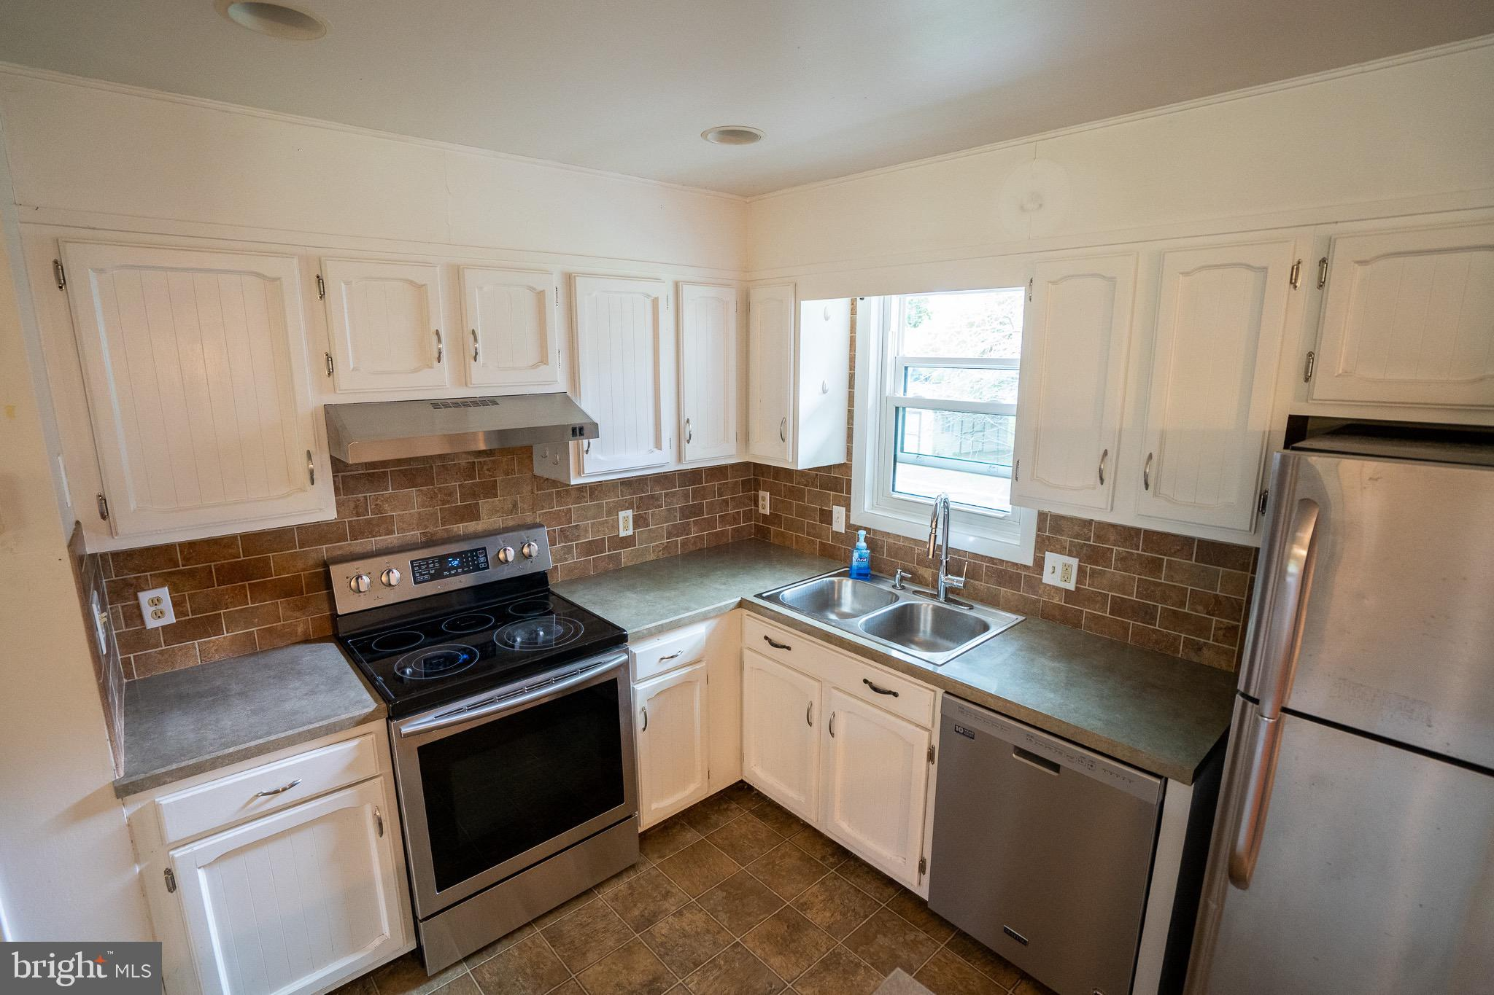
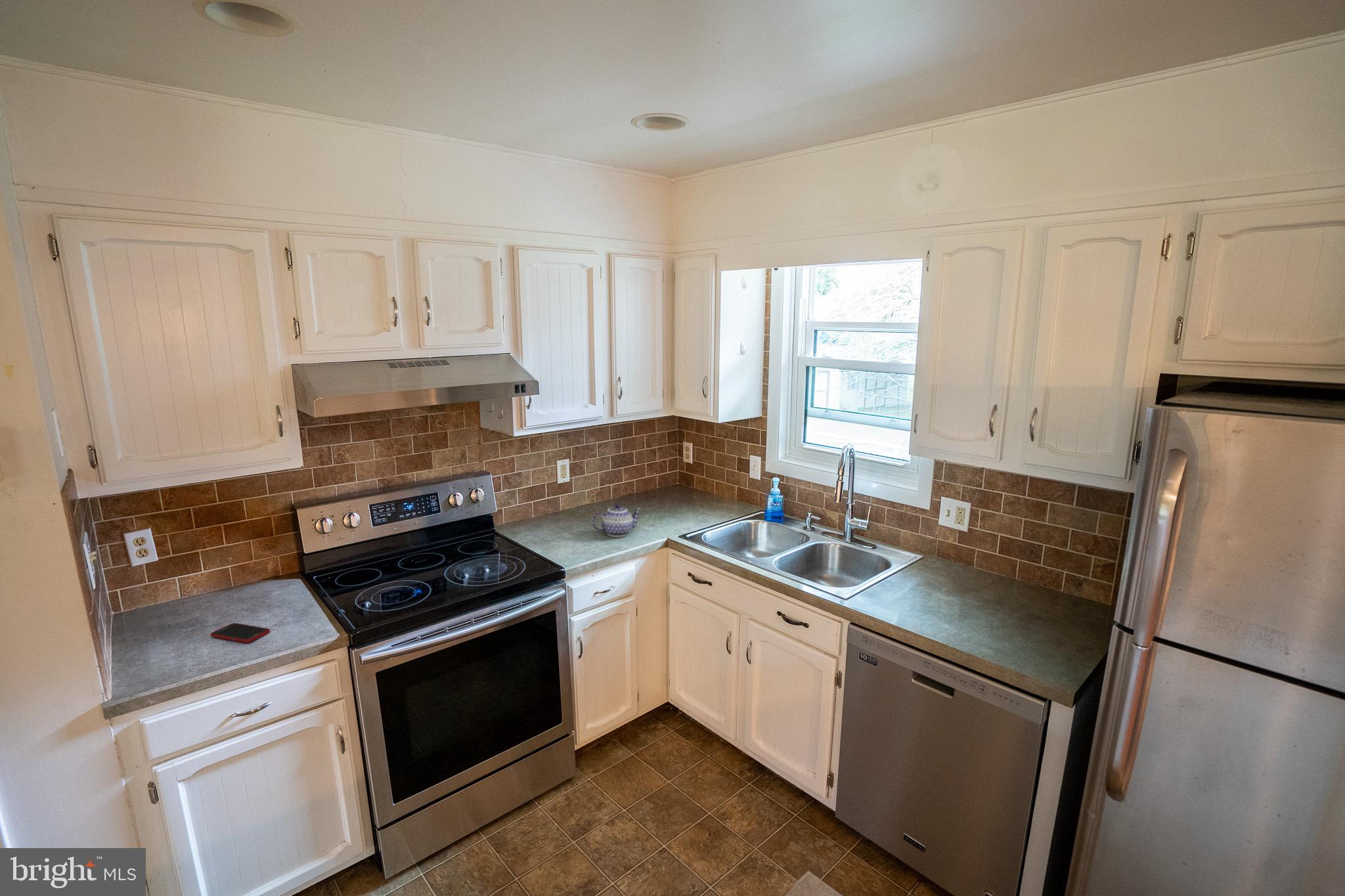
+ cell phone (240, 633)
+ teapot (617, 519)
